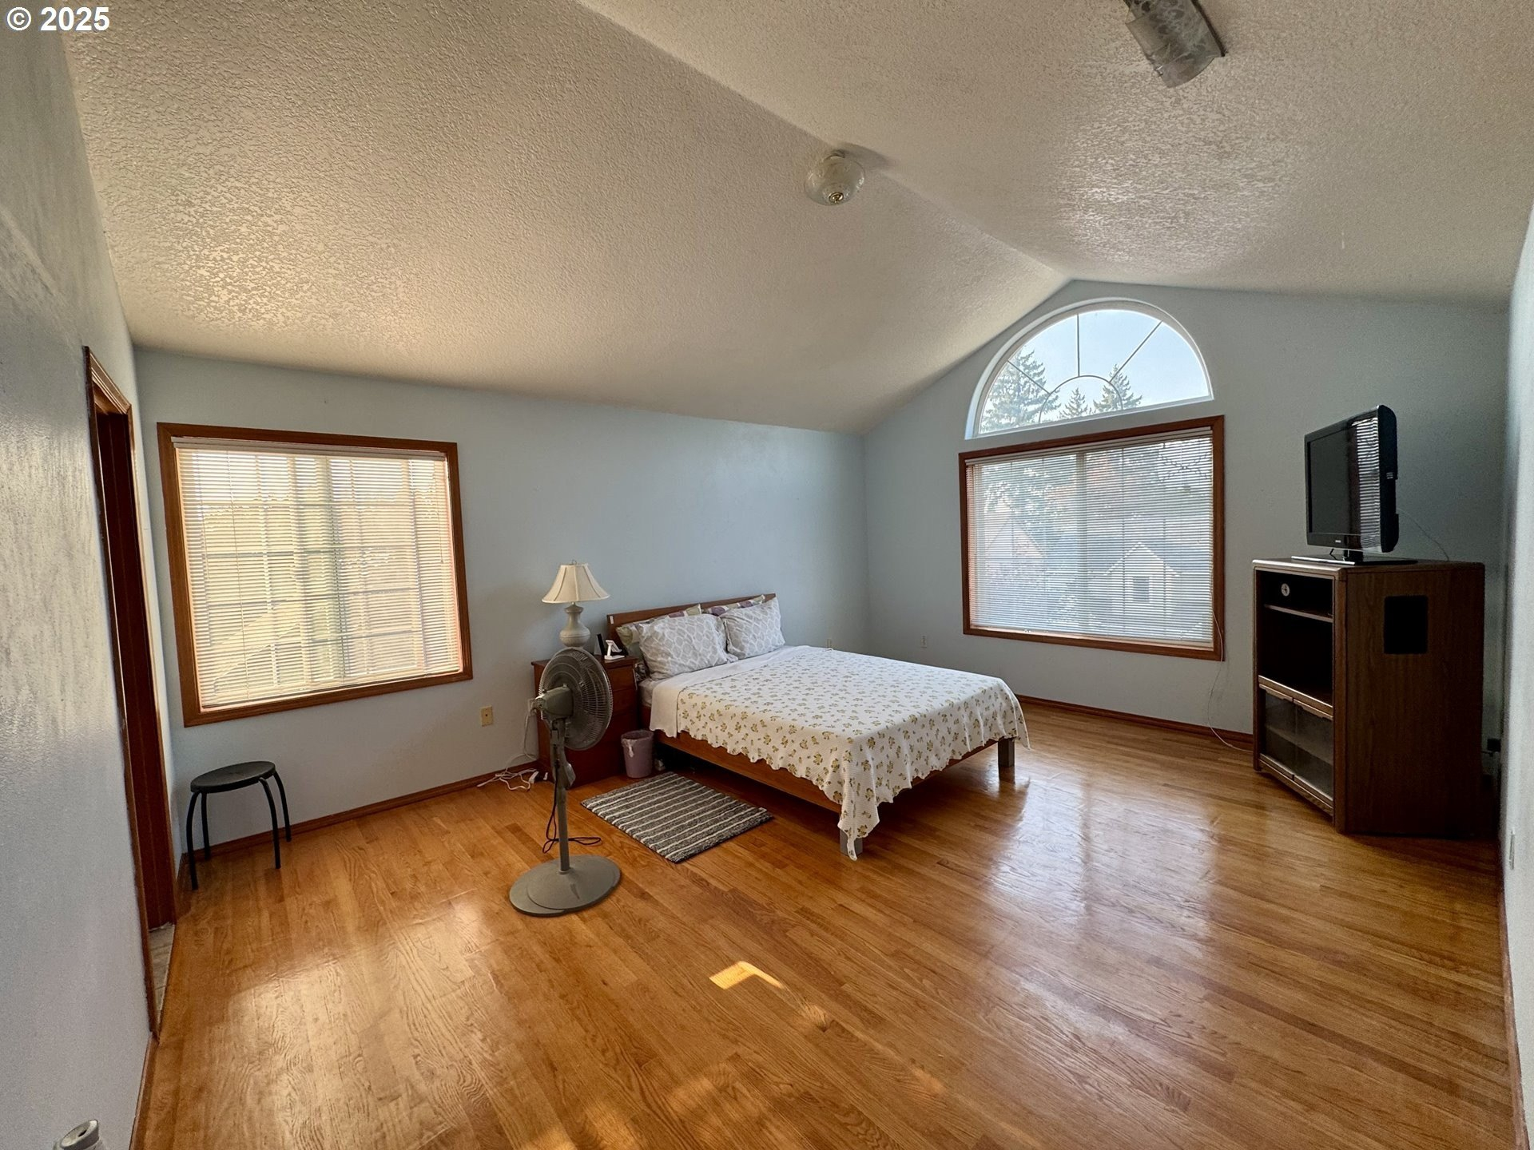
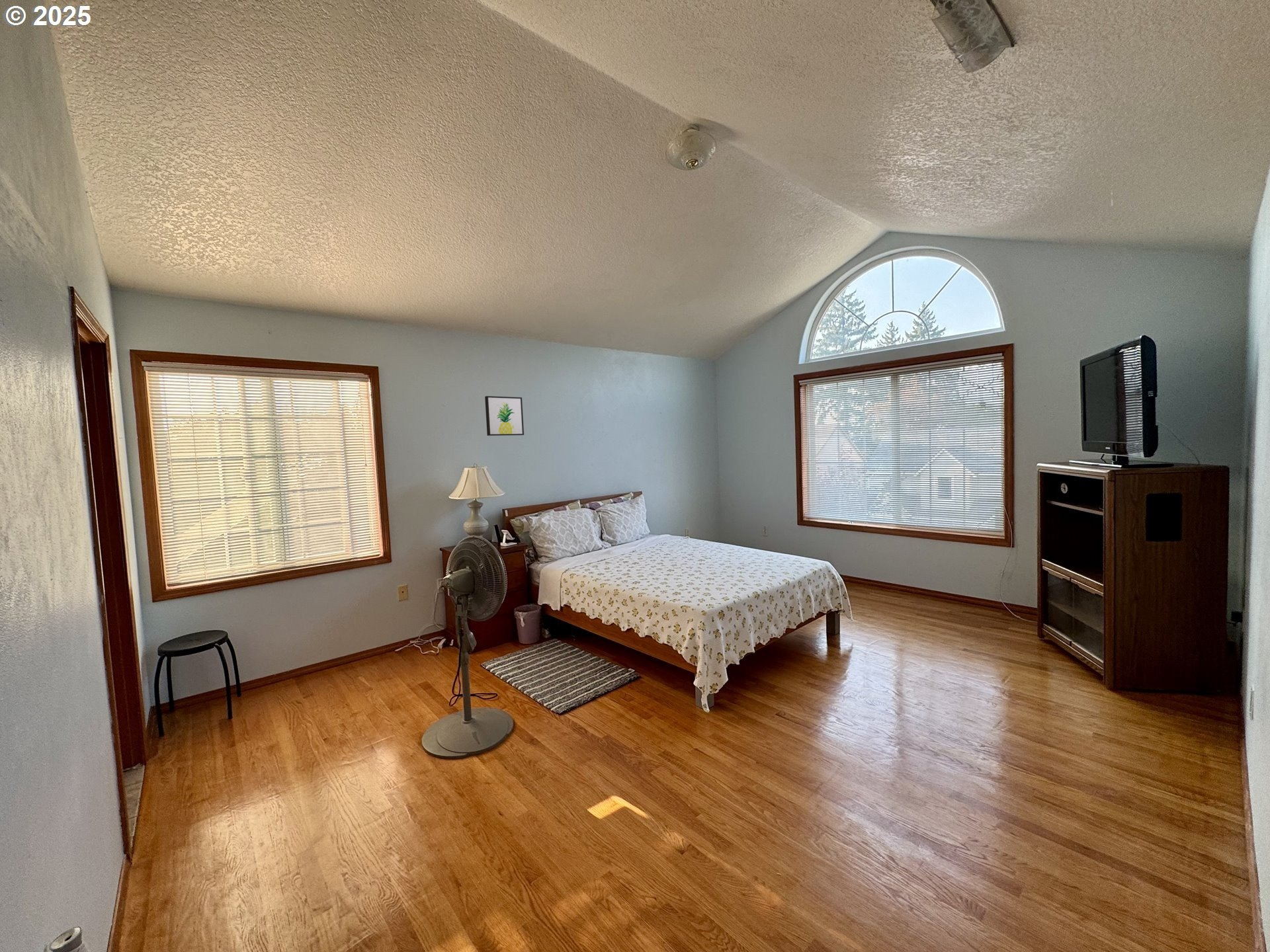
+ wall art (505, 416)
